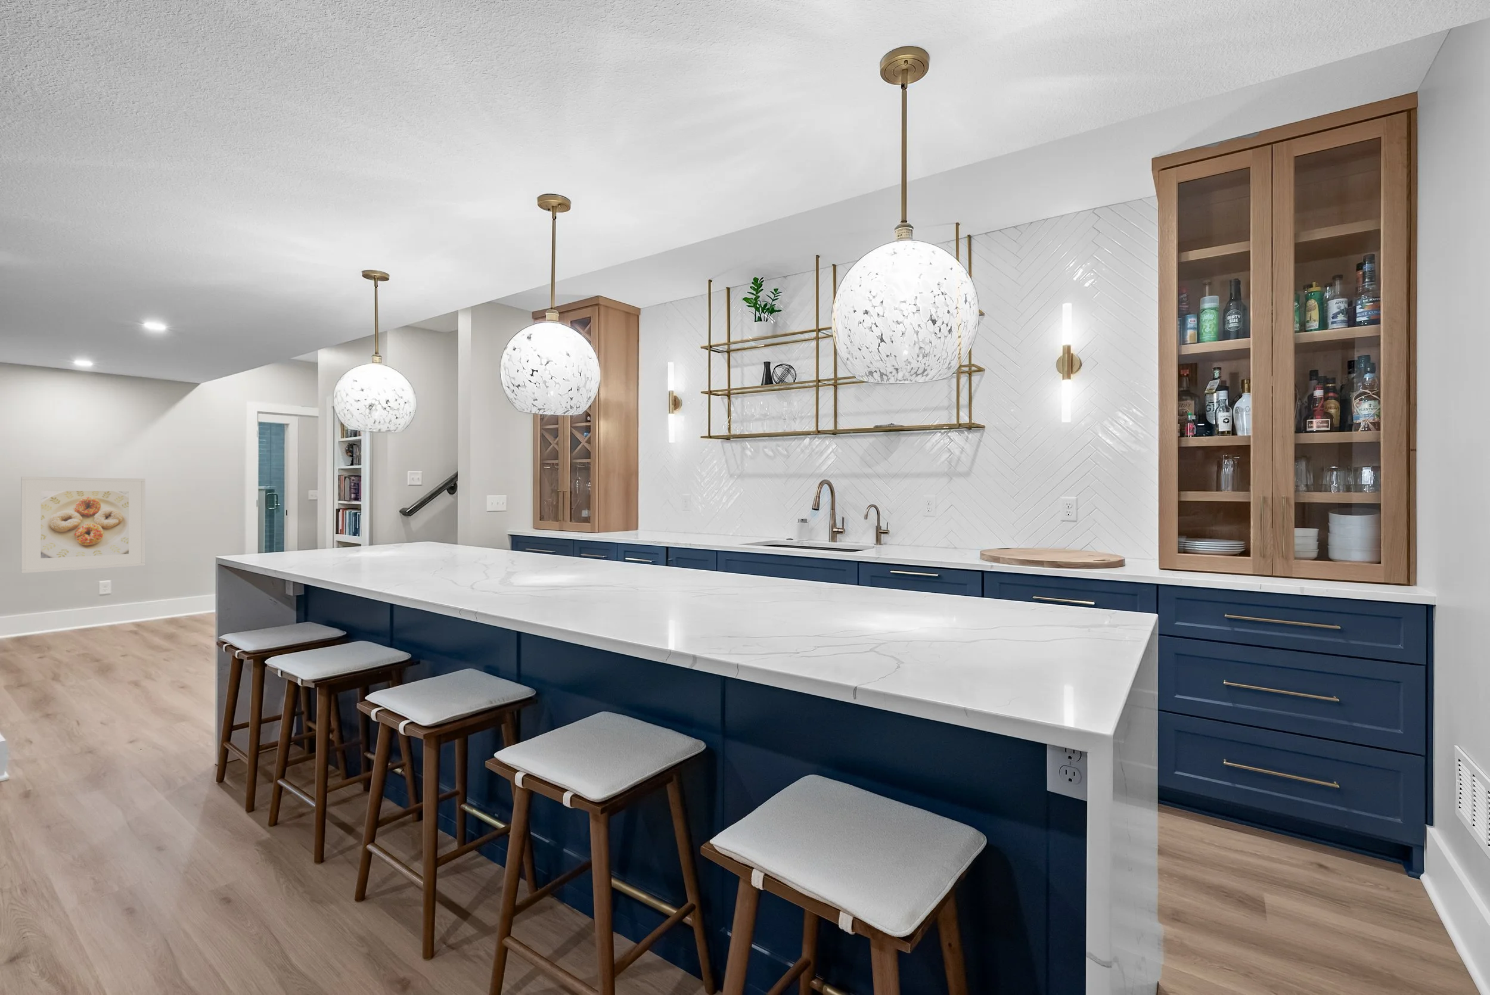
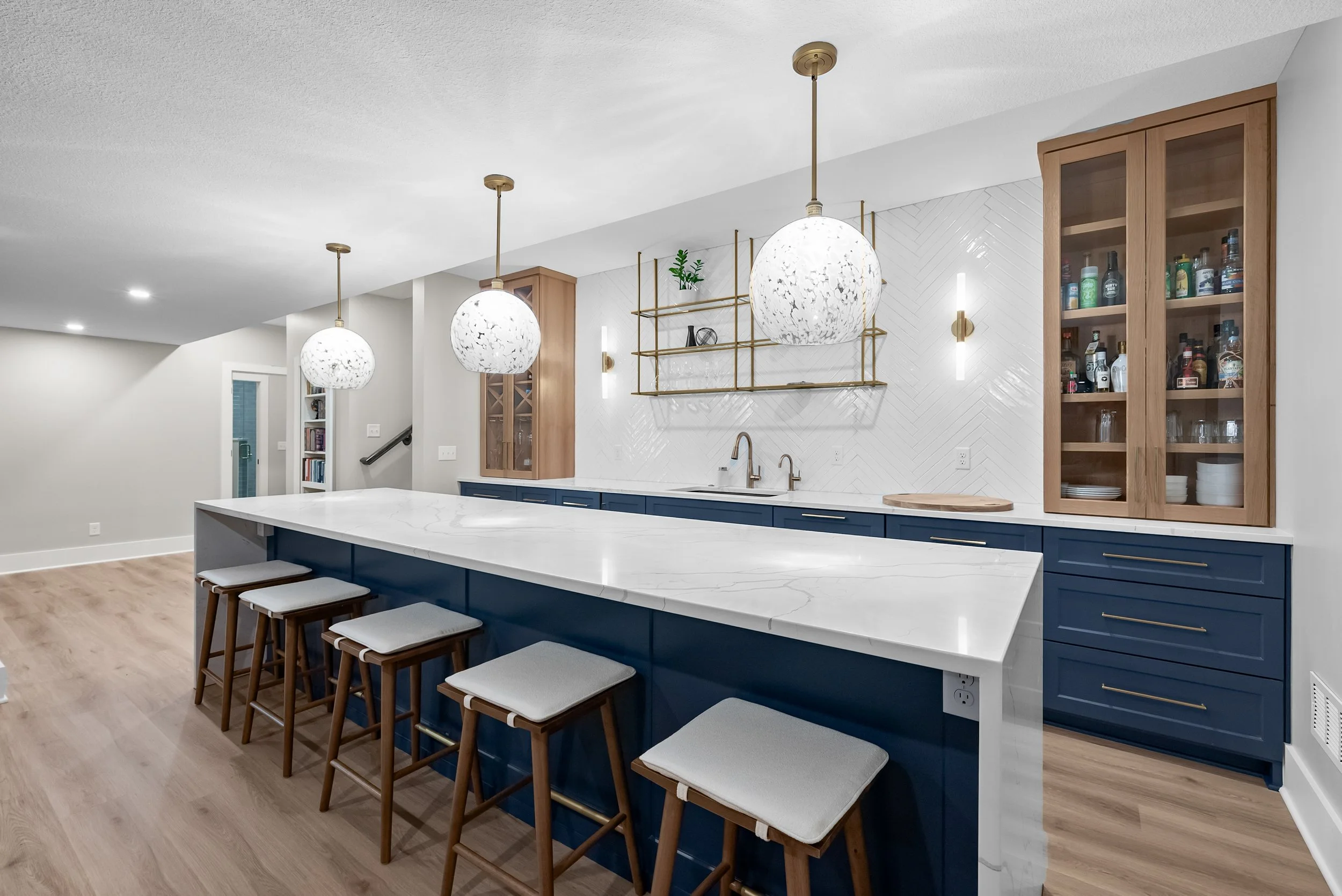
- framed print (85, 523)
